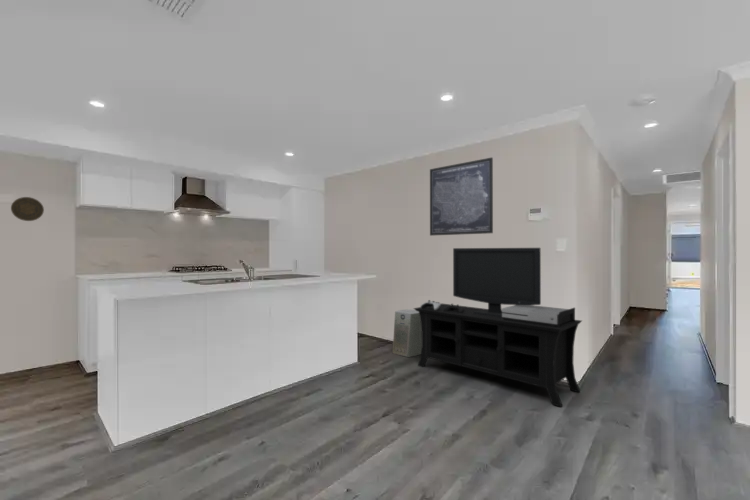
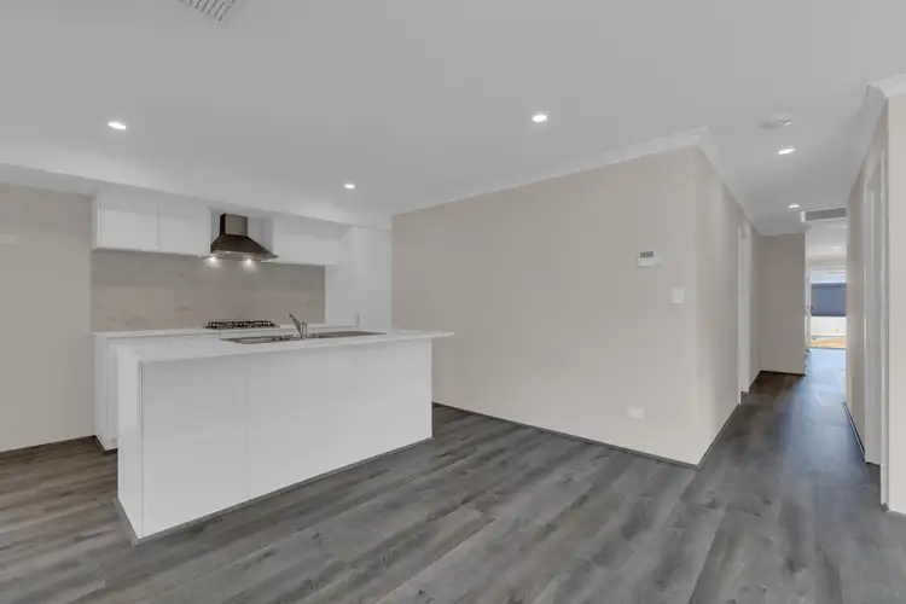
- media console (489, 312)
- wall art (459, 199)
- fan (409, 331)
- decorative plate (27, 208)
